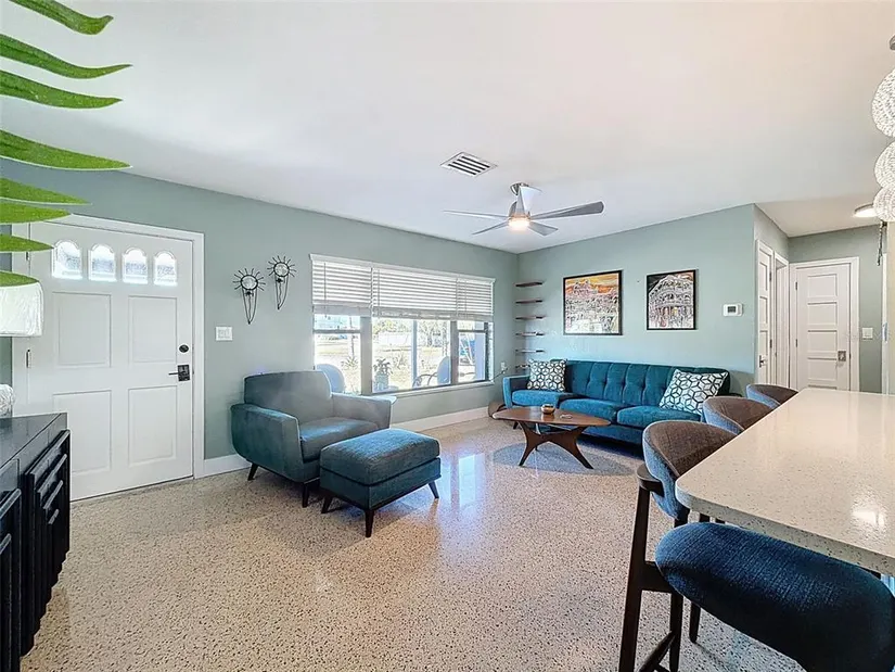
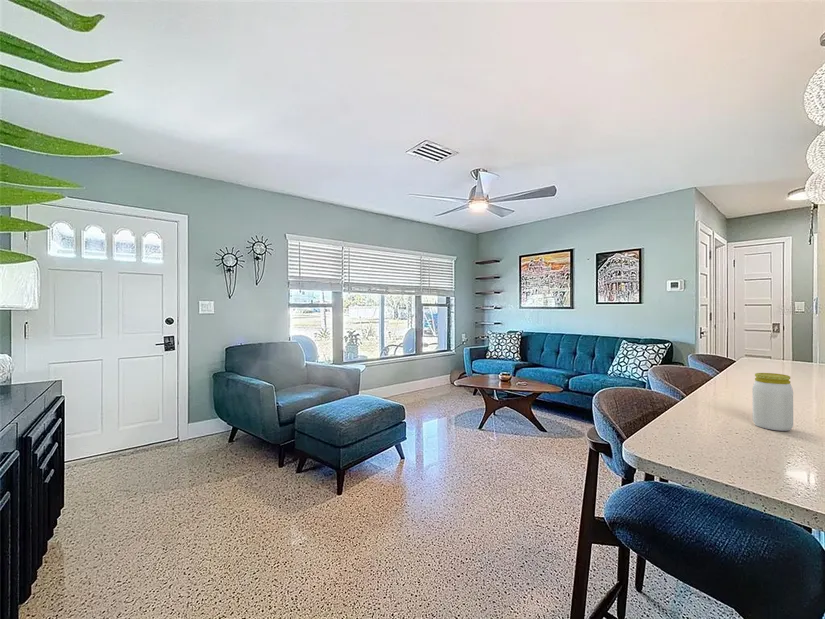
+ jar (772, 400)
